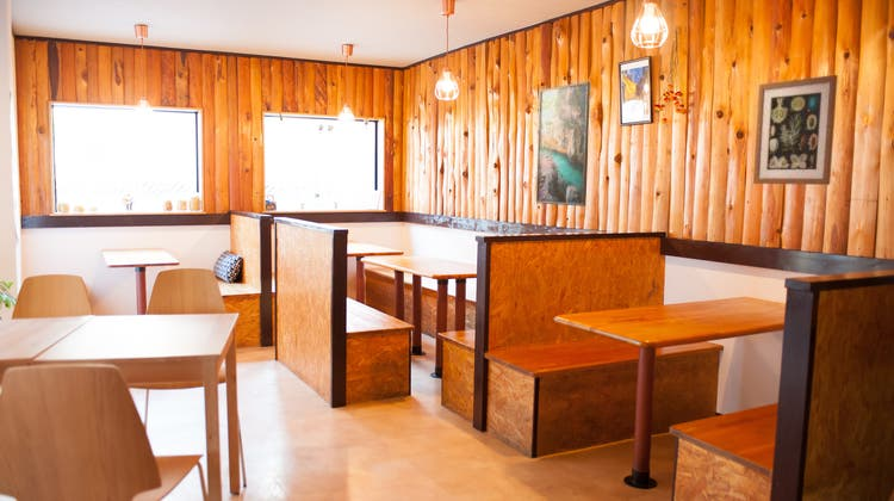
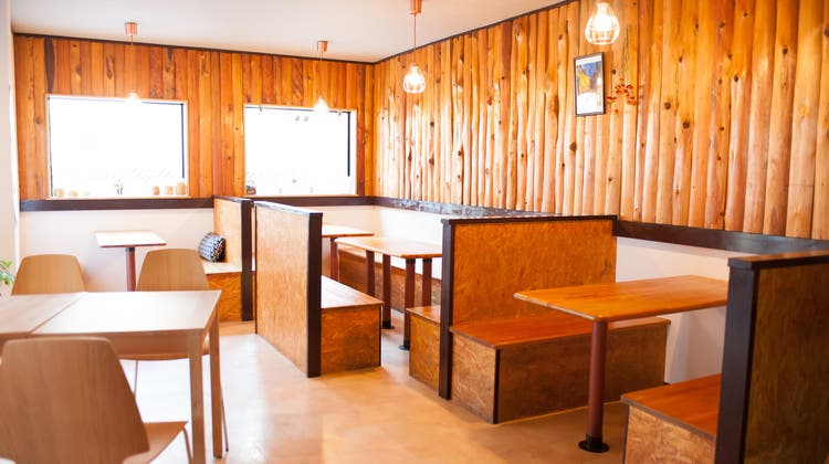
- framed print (561, 146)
- wall art (793, 132)
